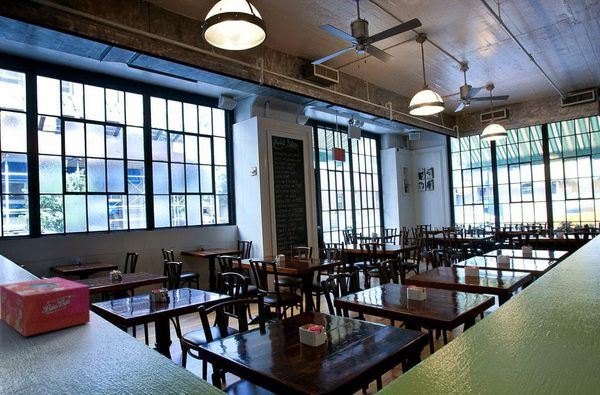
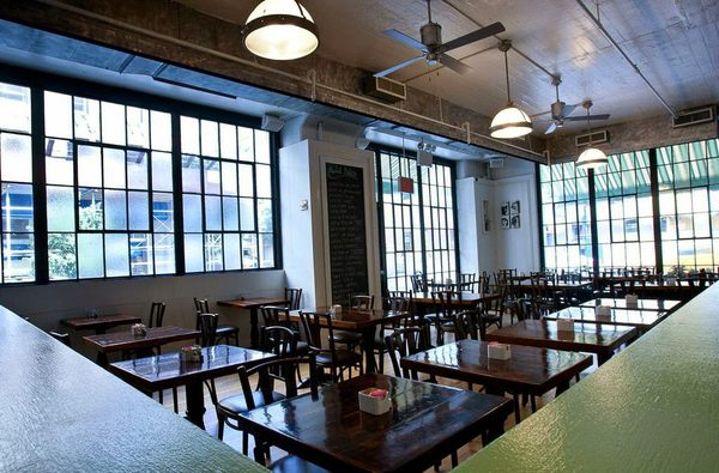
- tissue box (43, 302)
